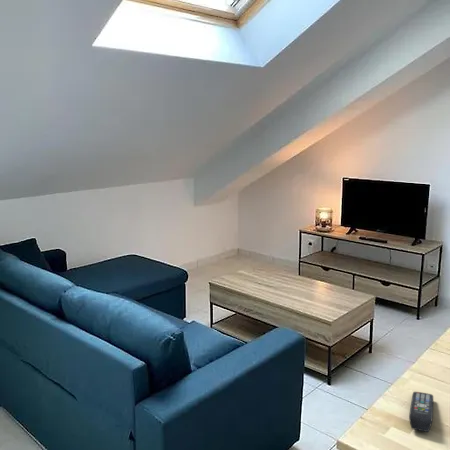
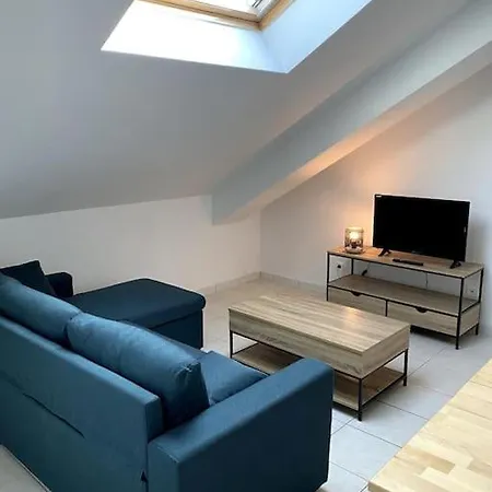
- remote control (421, 408)
